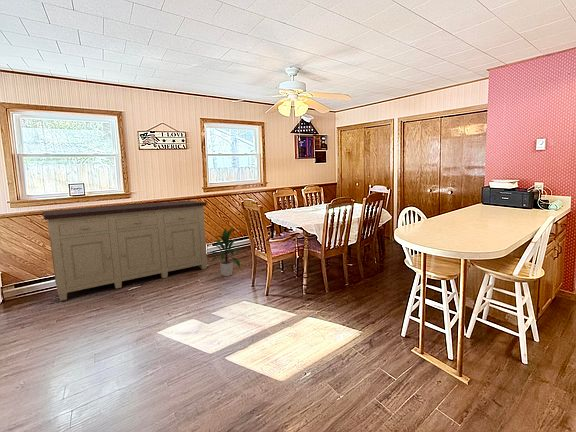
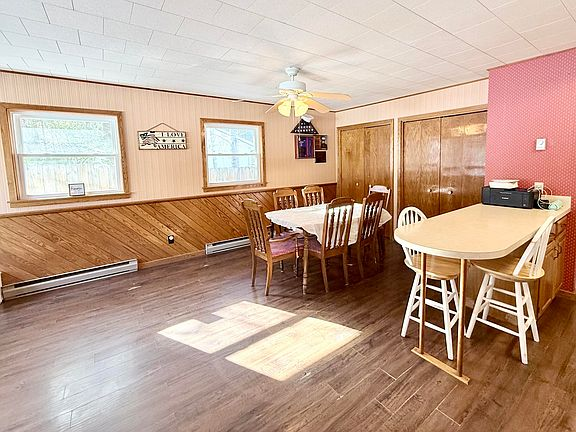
- sideboard (133, 242)
- indoor plant (226, 252)
